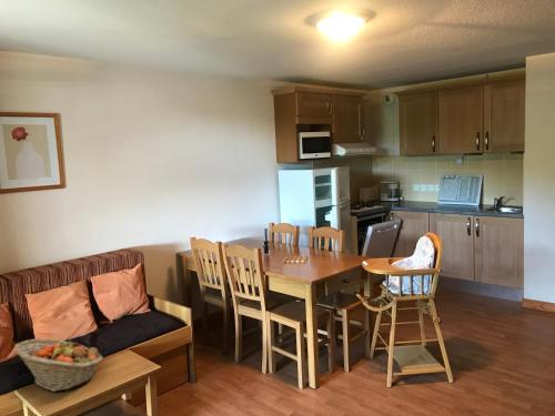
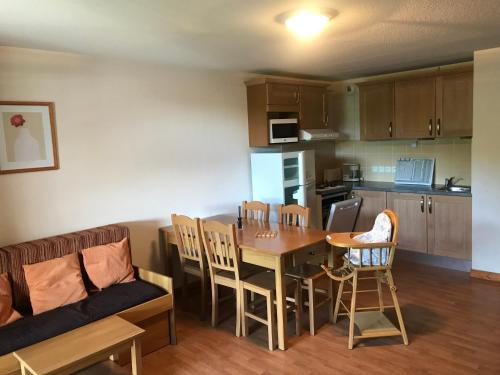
- fruit basket (59, 358)
